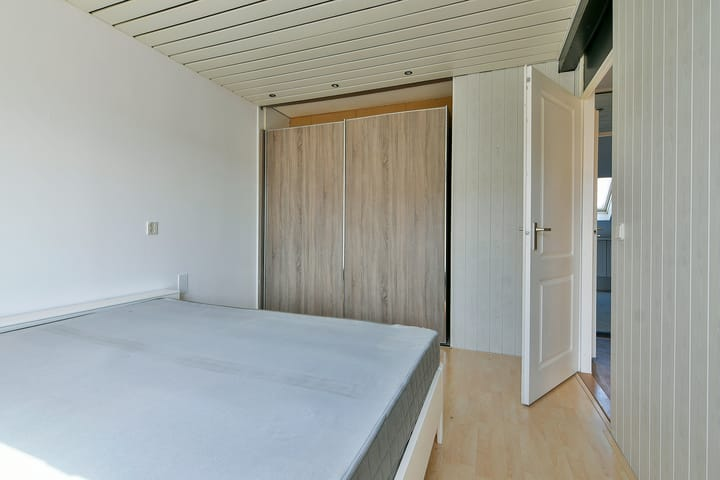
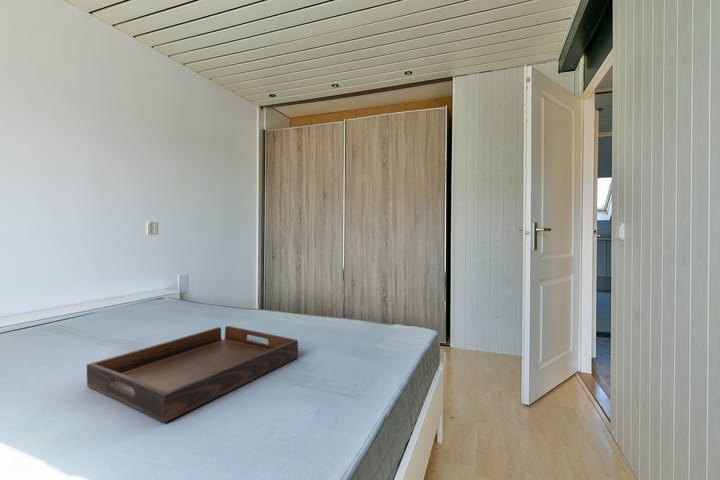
+ serving tray (203, 360)
